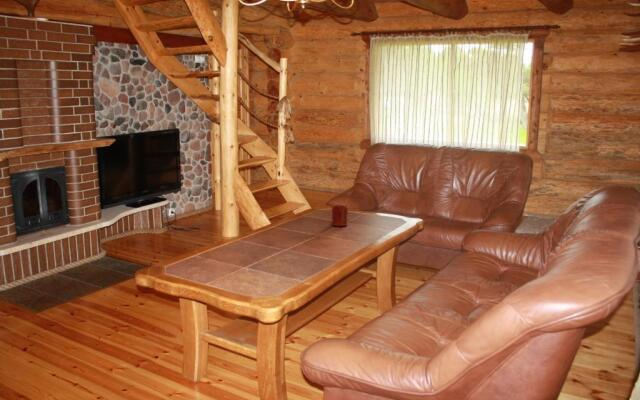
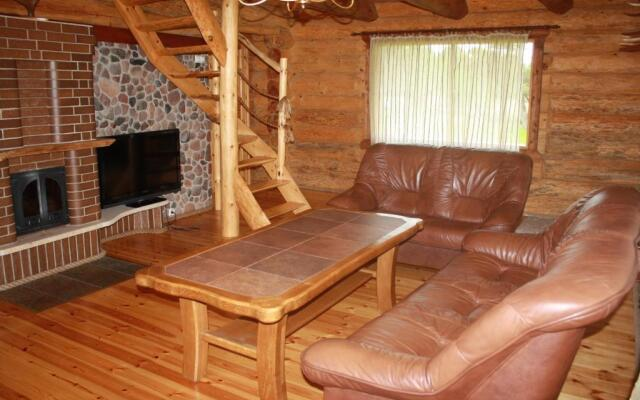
- candle (339, 213)
